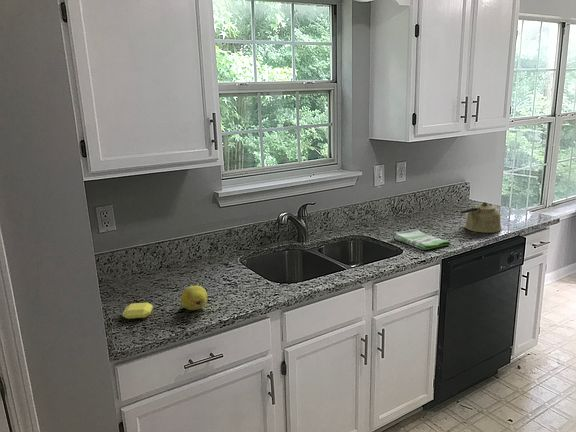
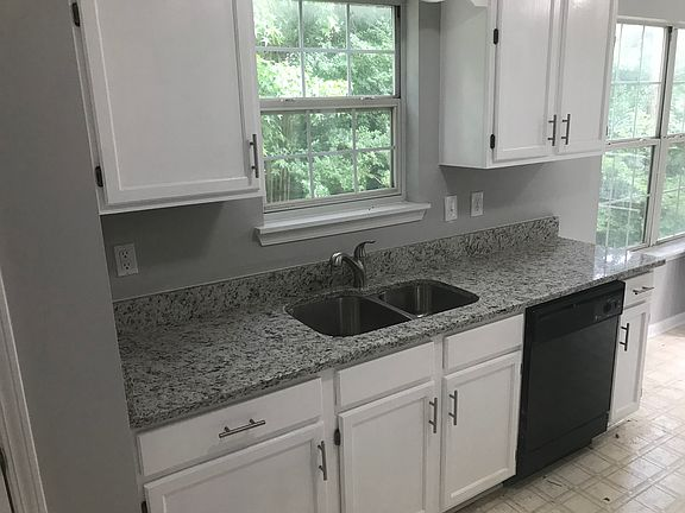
- fruit (194, 297)
- soap bar (137, 310)
- dish towel (420, 238)
- kettle (481, 215)
